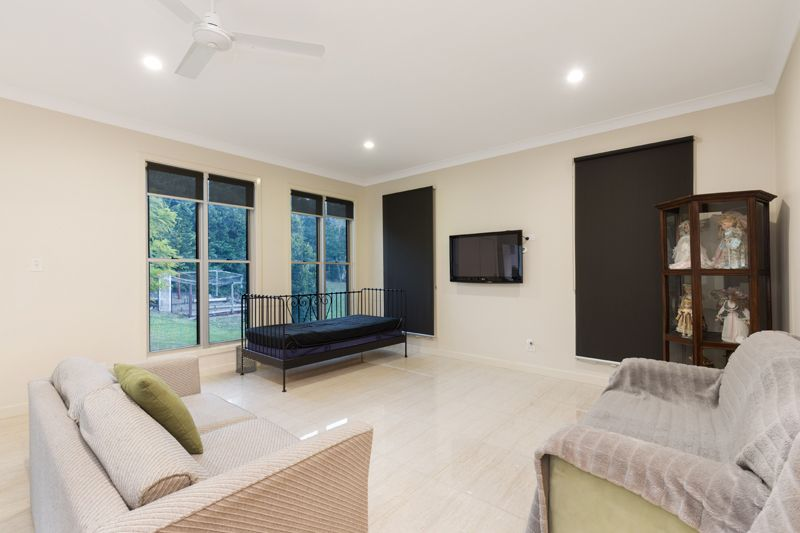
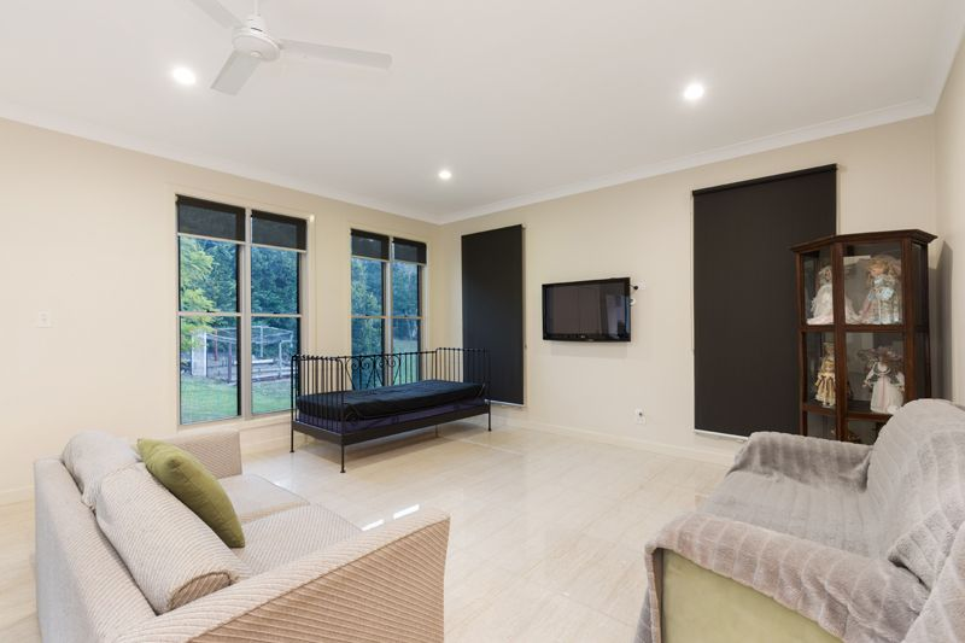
- wastebasket (246, 358)
